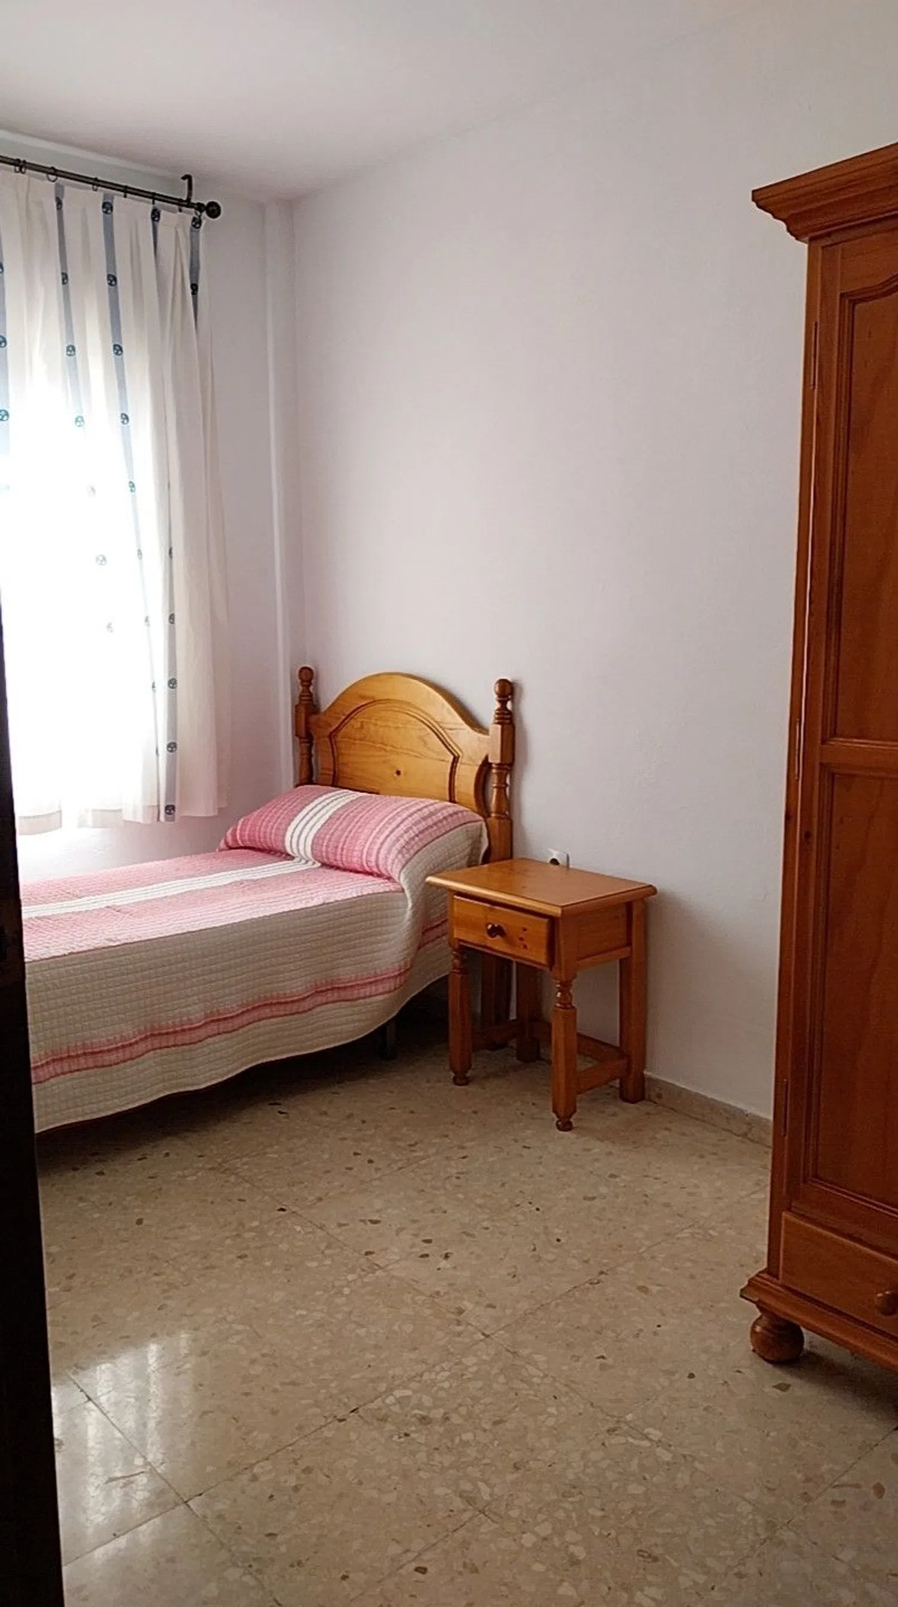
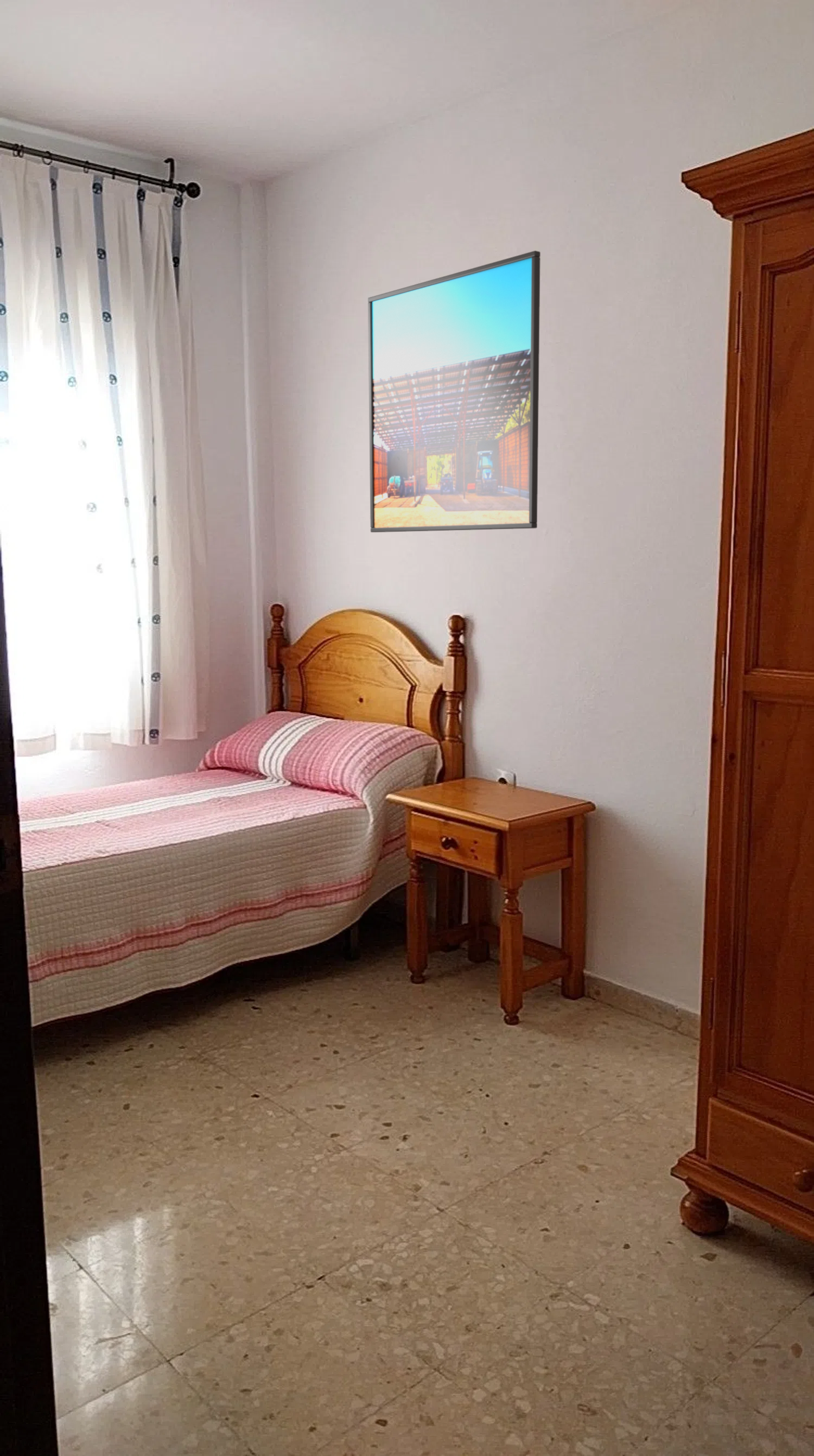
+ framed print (447, 405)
